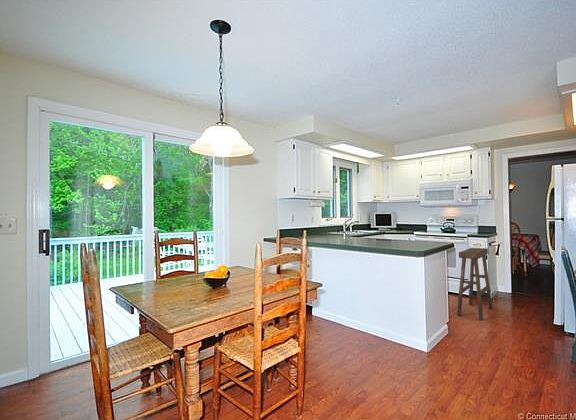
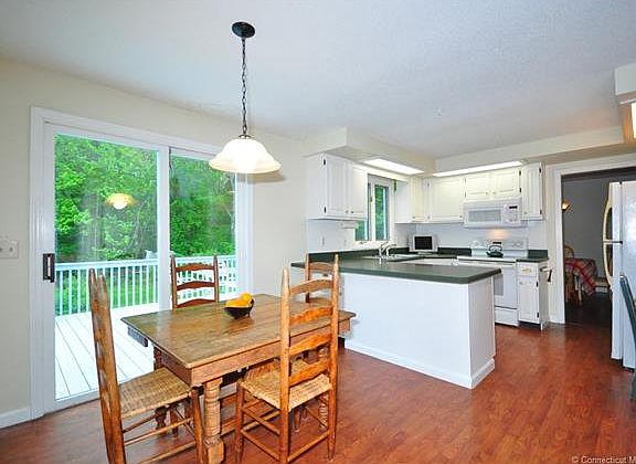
- stool (474, 281)
